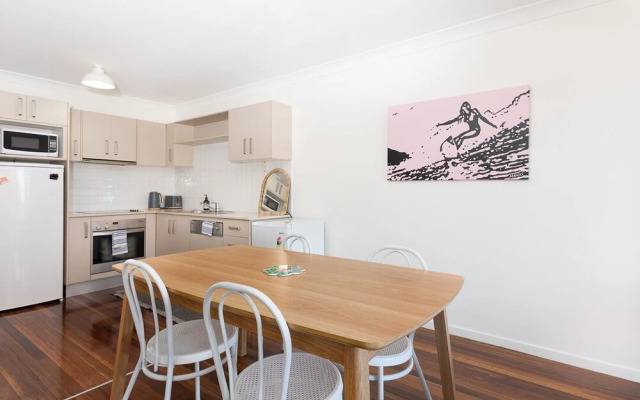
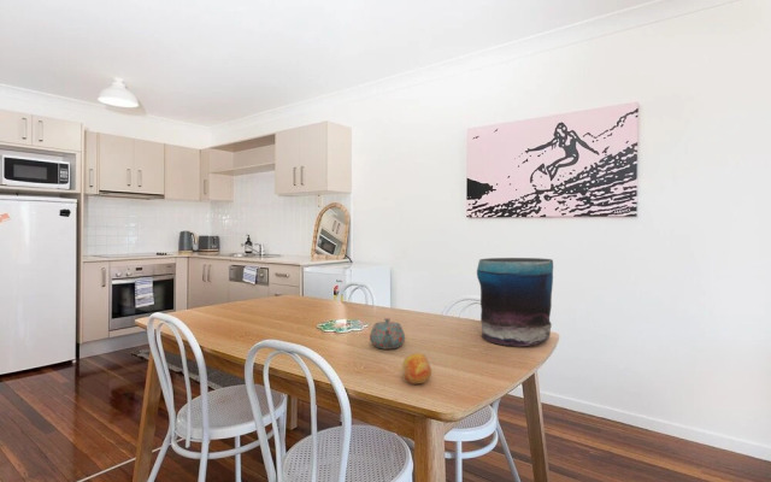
+ teapot (387, 333)
+ fruit (416, 368)
+ vase (514, 299)
